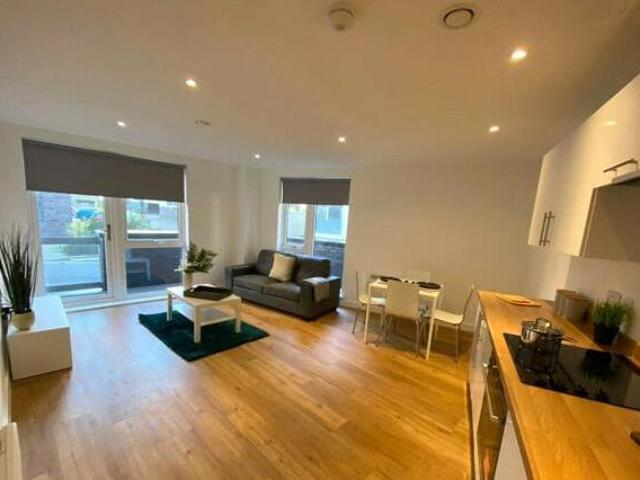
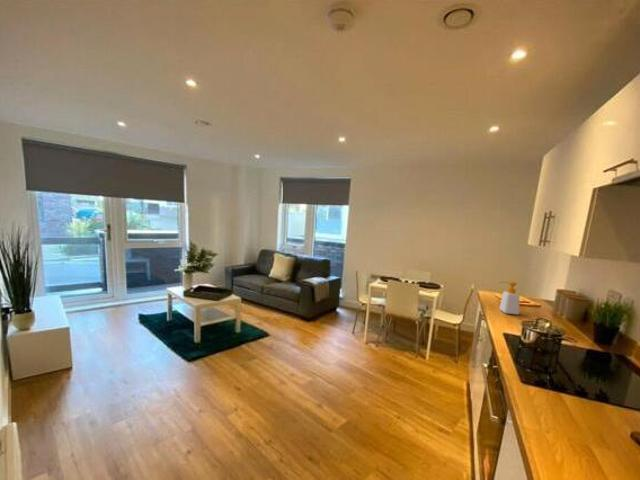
+ soap bottle (507, 296)
